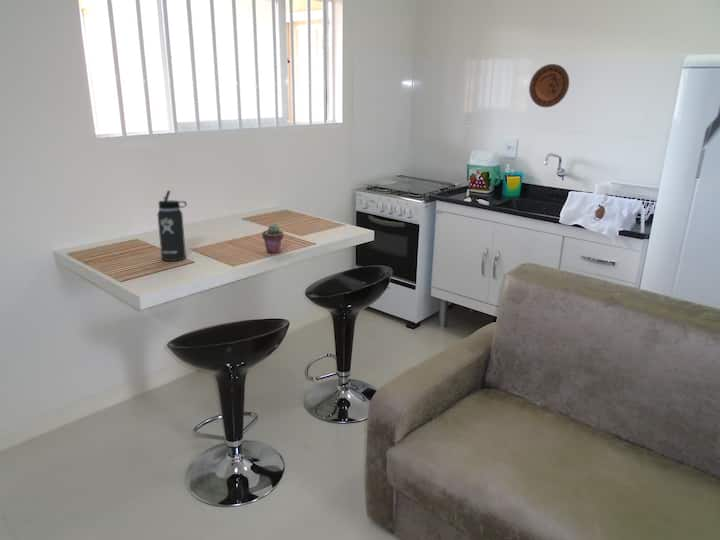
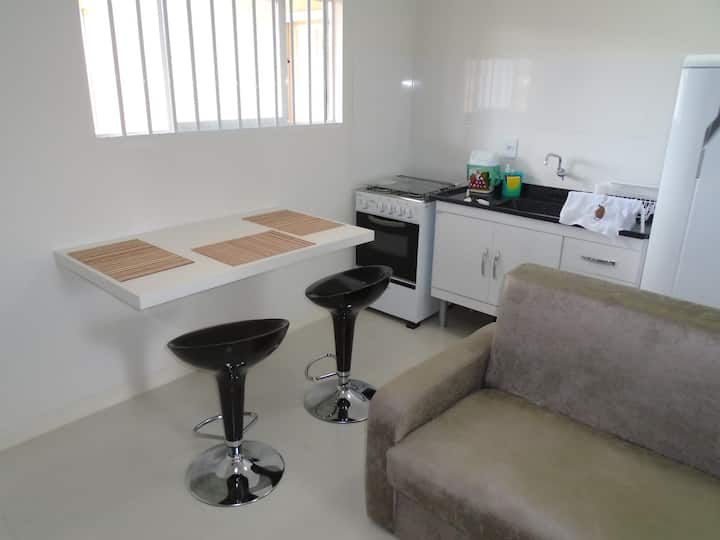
- potted succulent (273, 237)
- thermos bottle (173, 224)
- decorative plate (549, 86)
